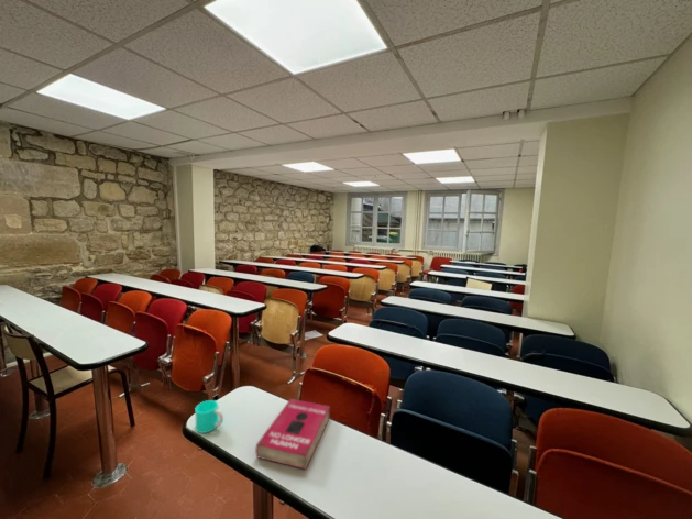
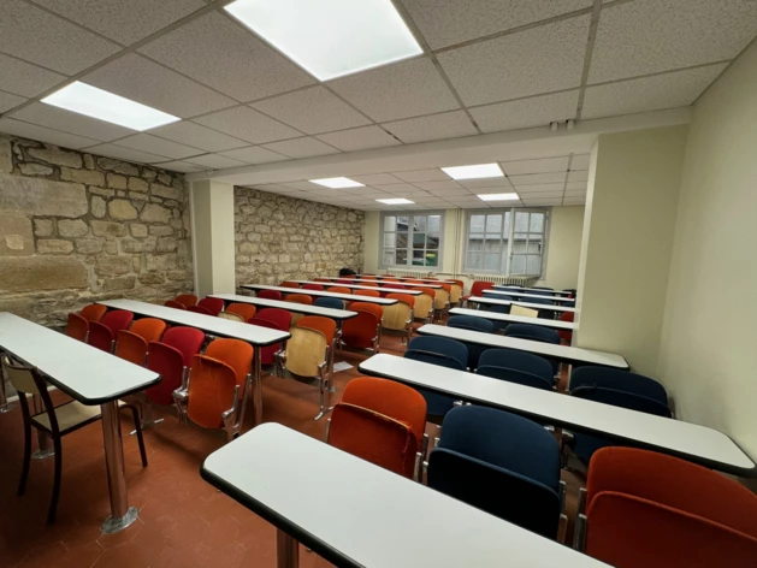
- book (296, 429)
- cup (210, 417)
